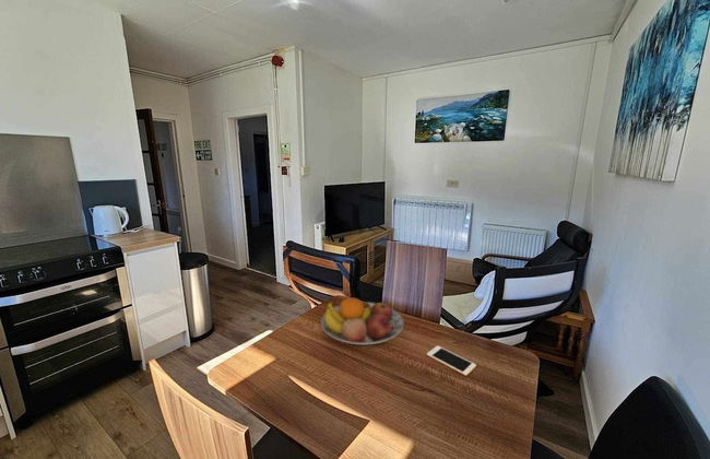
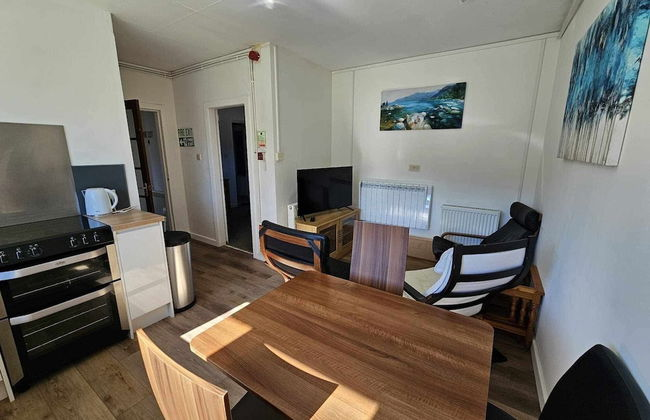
- cell phone (450, 360)
- fruit bowl (362, 316)
